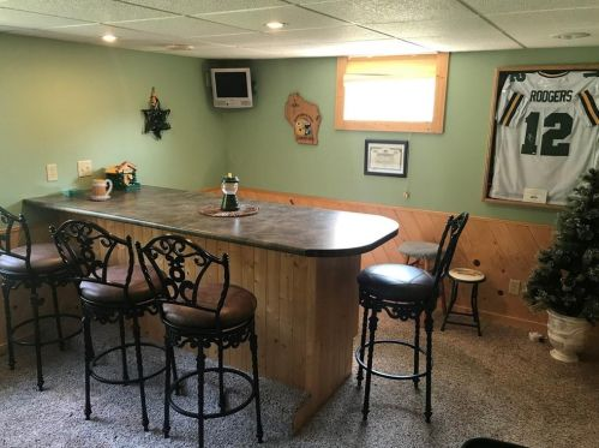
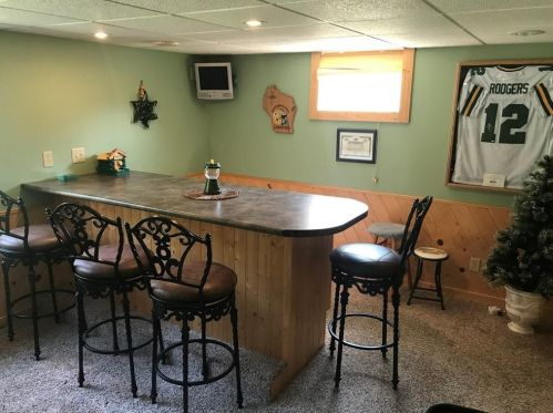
- beer mug (102, 190)
